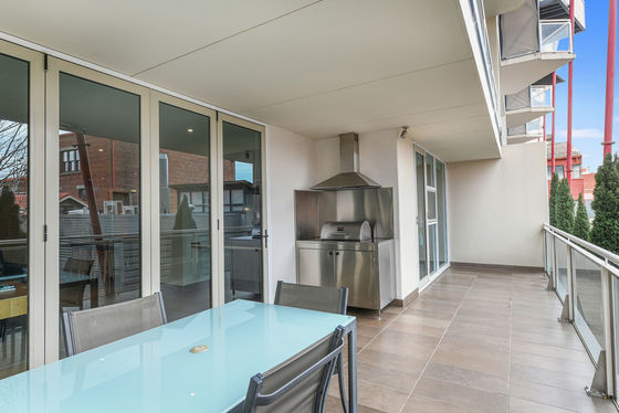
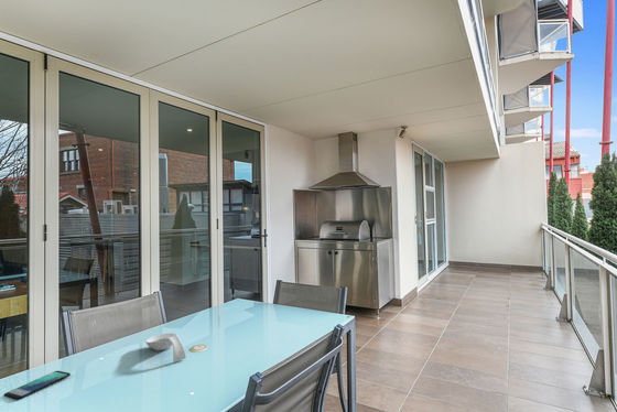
+ smartphone (39, 383)
+ spoon rest (167, 341)
